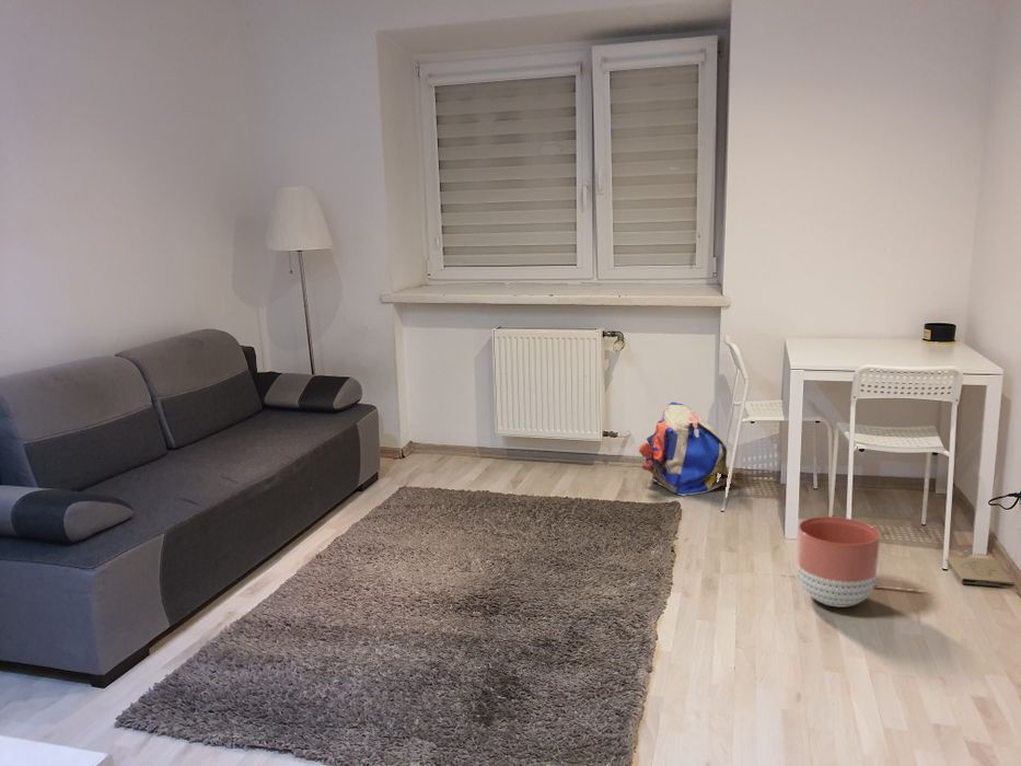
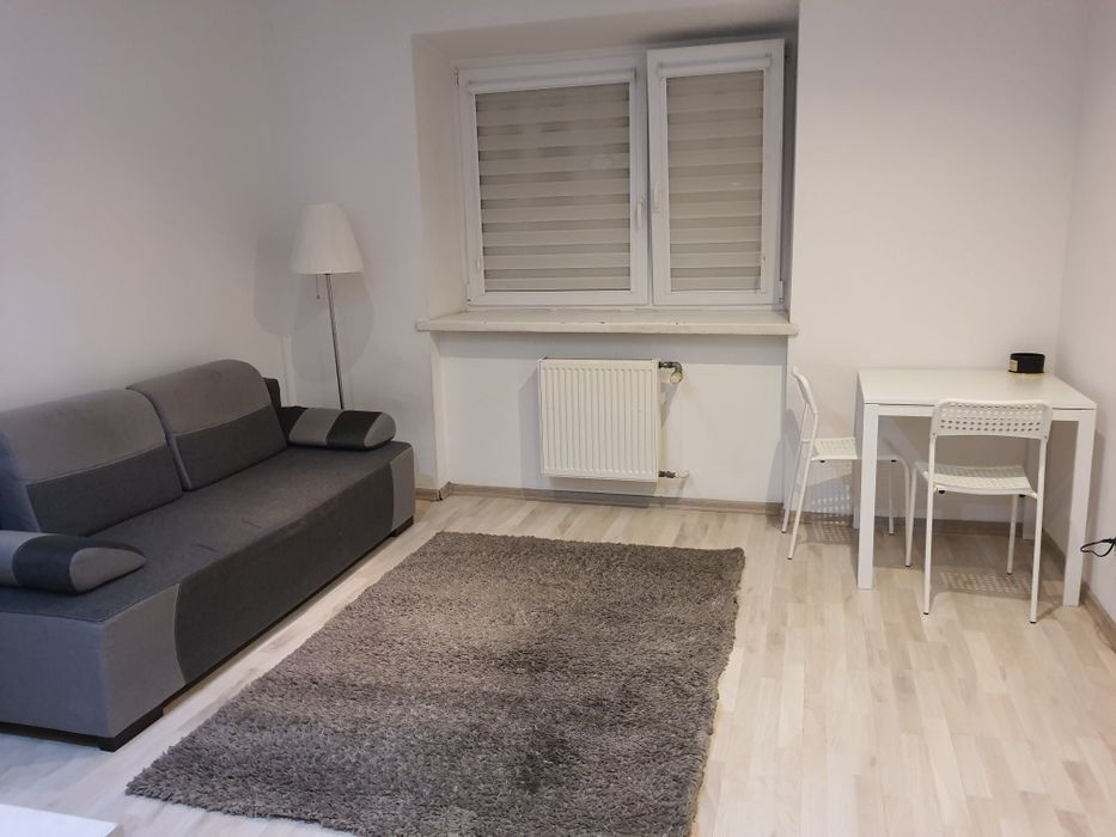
- planter (836, 565)
- box (978, 570)
- backpack (686, 448)
